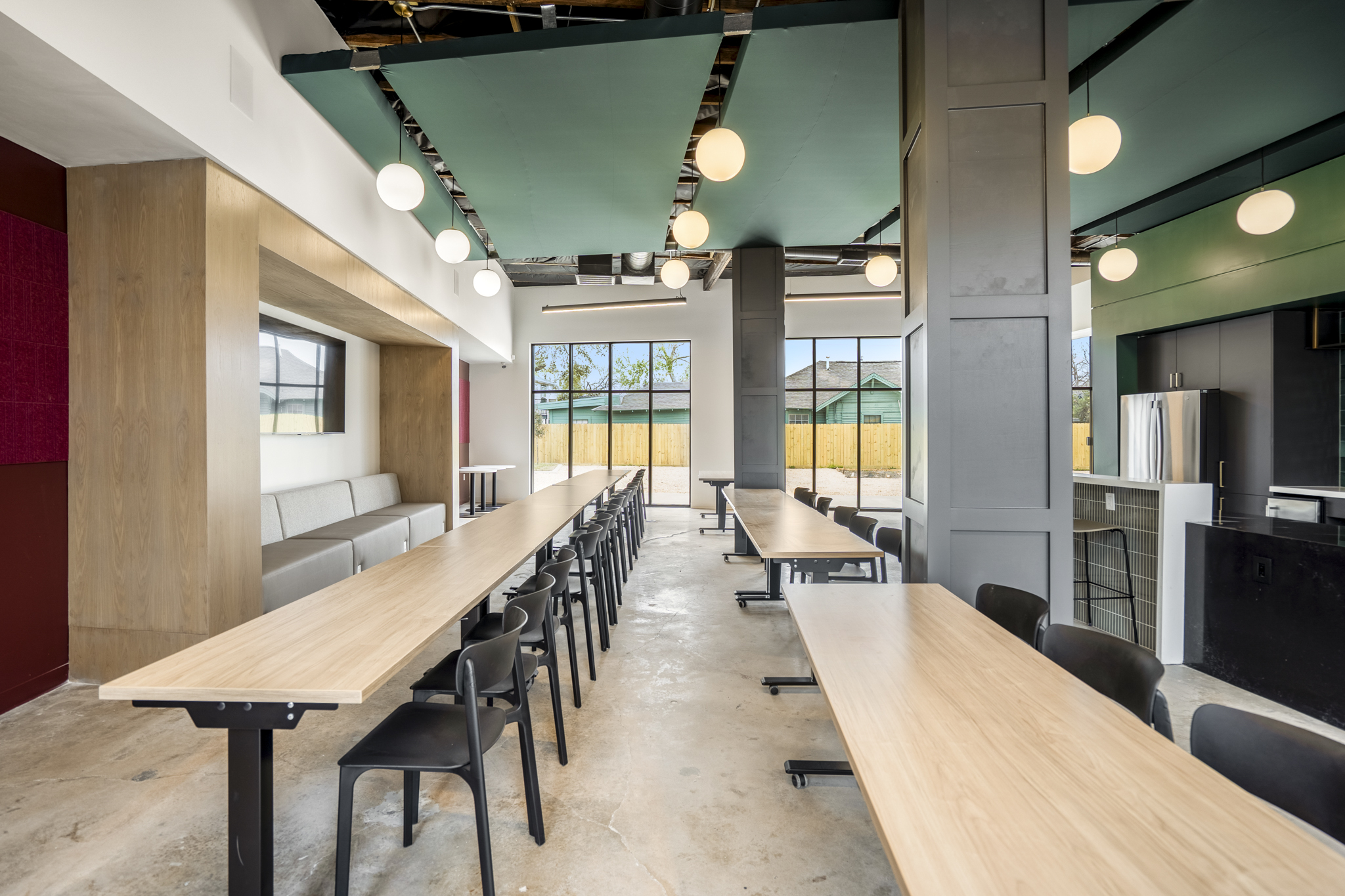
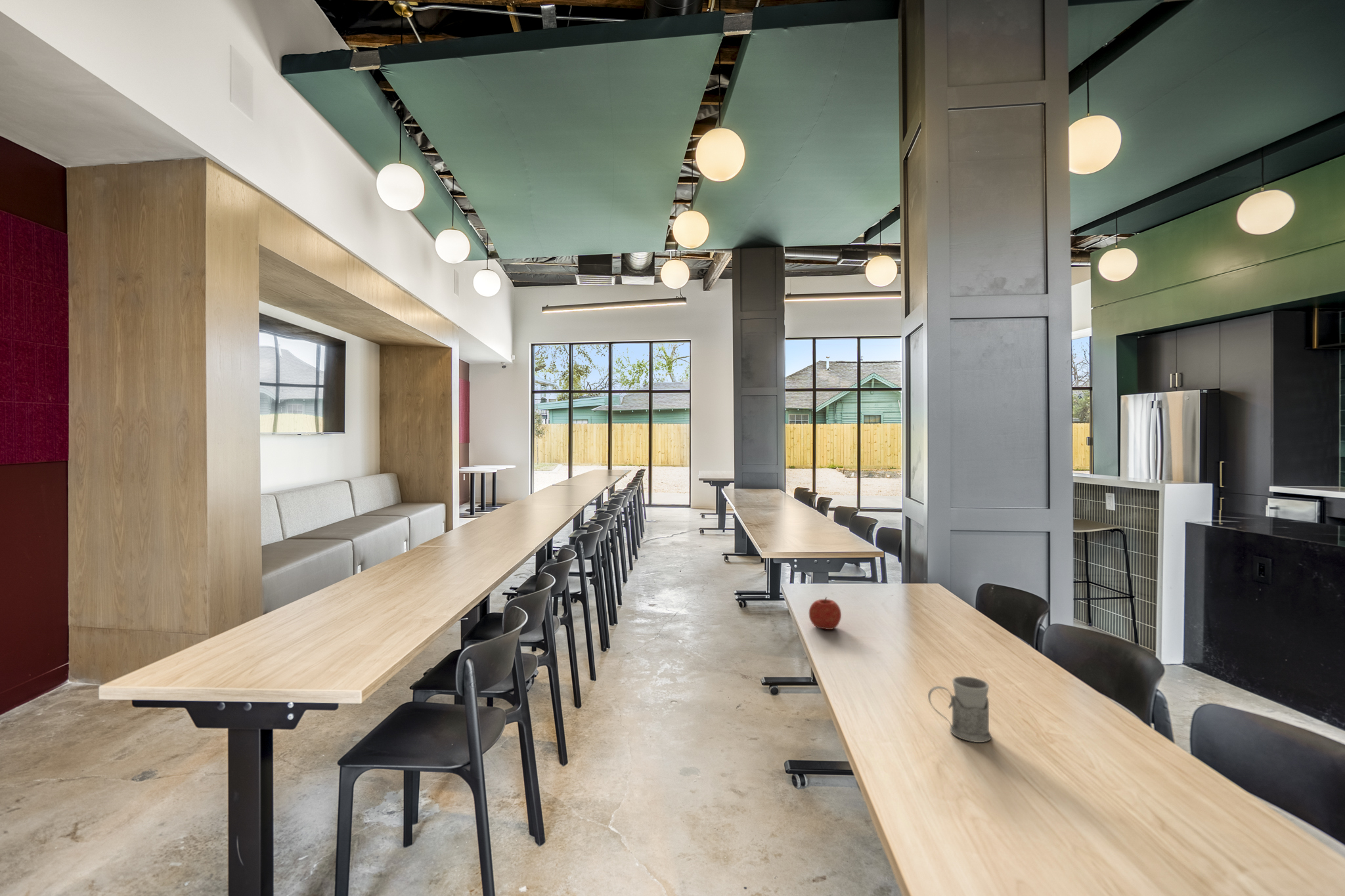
+ fruit (826, 612)
+ mug (959, 707)
